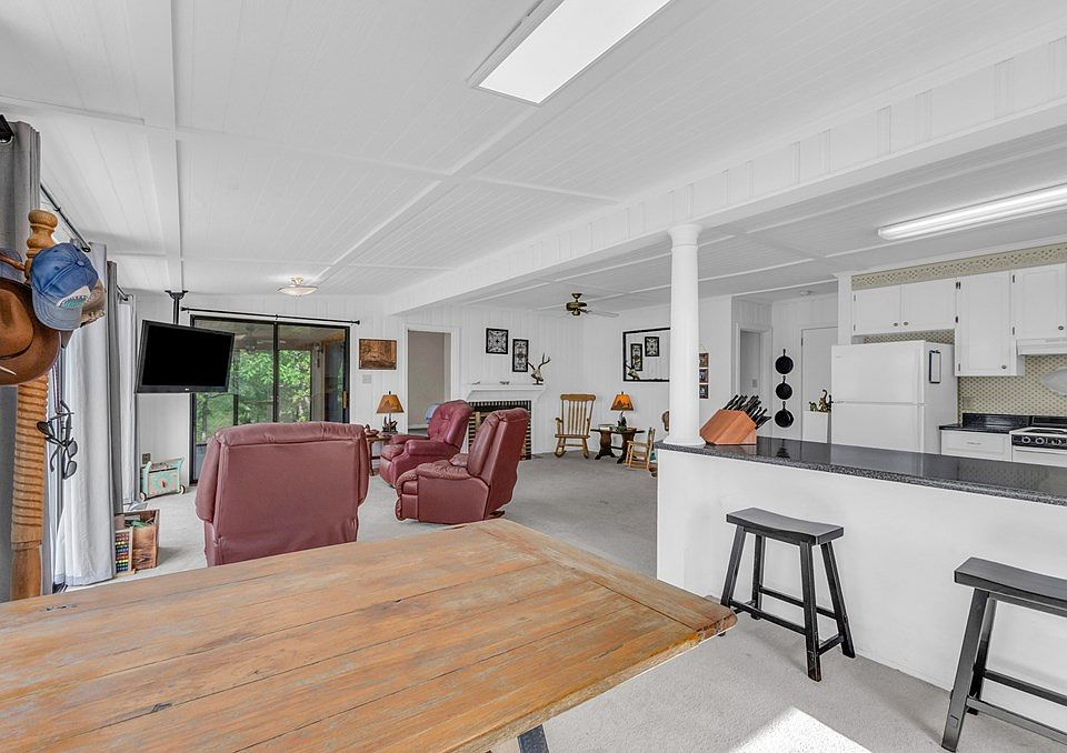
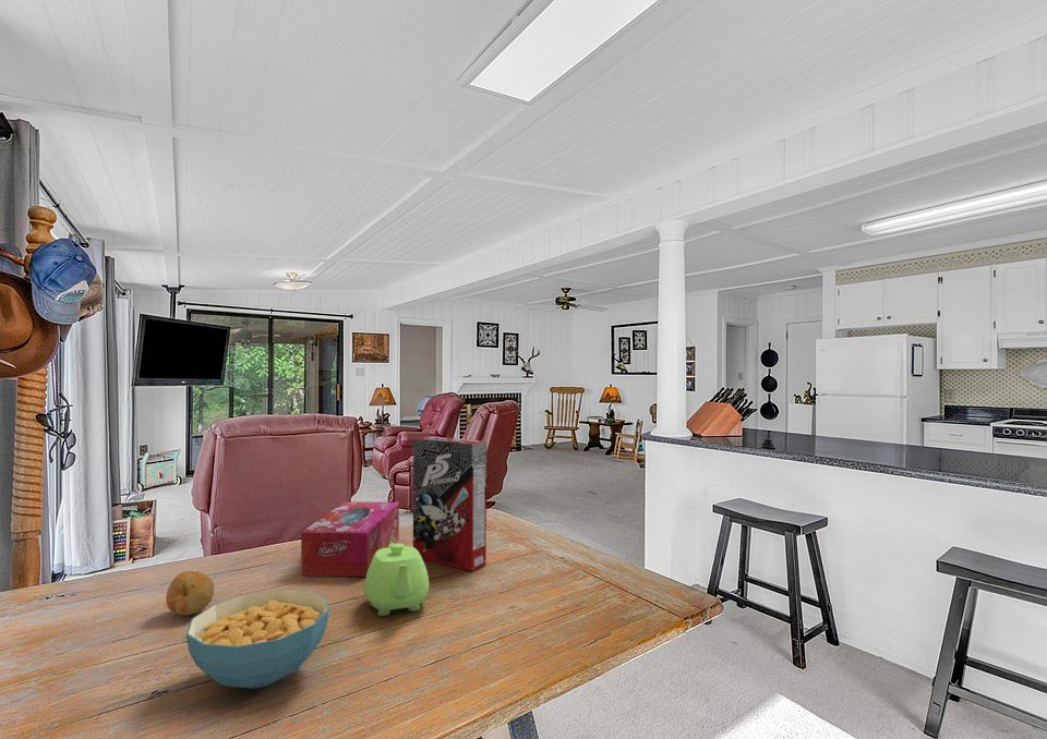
+ fruit (191, 592)
+ teapot (397, 576)
+ cereal bowl (261, 645)
+ cereal box (448, 499)
+ tissue box (354, 535)
